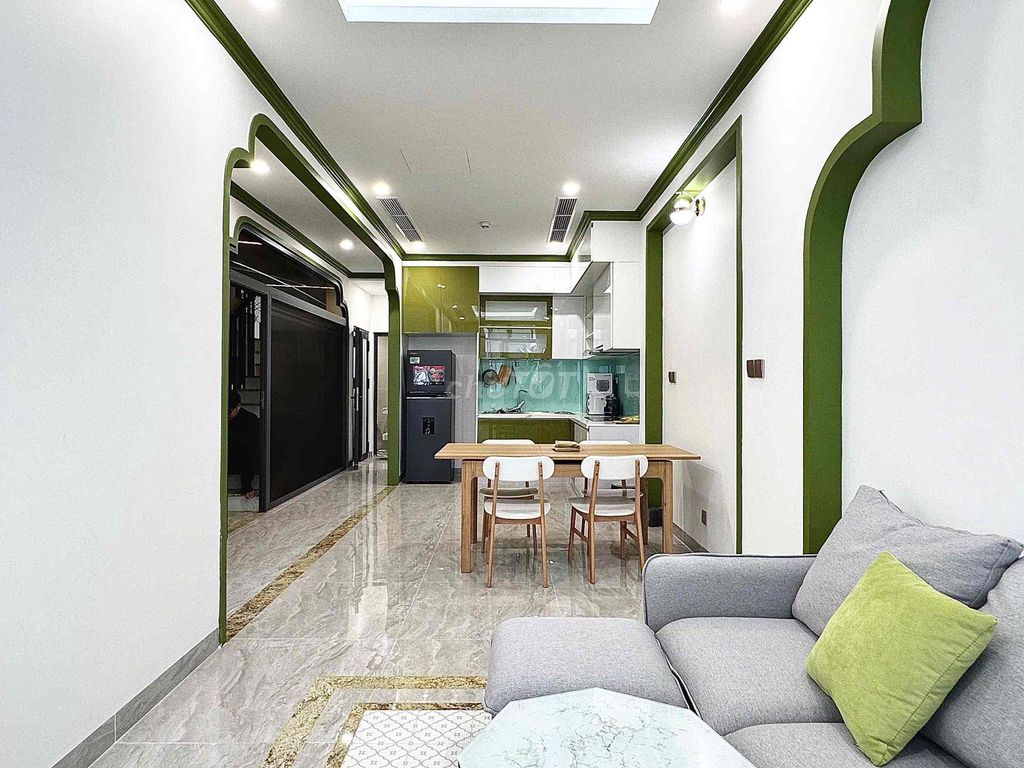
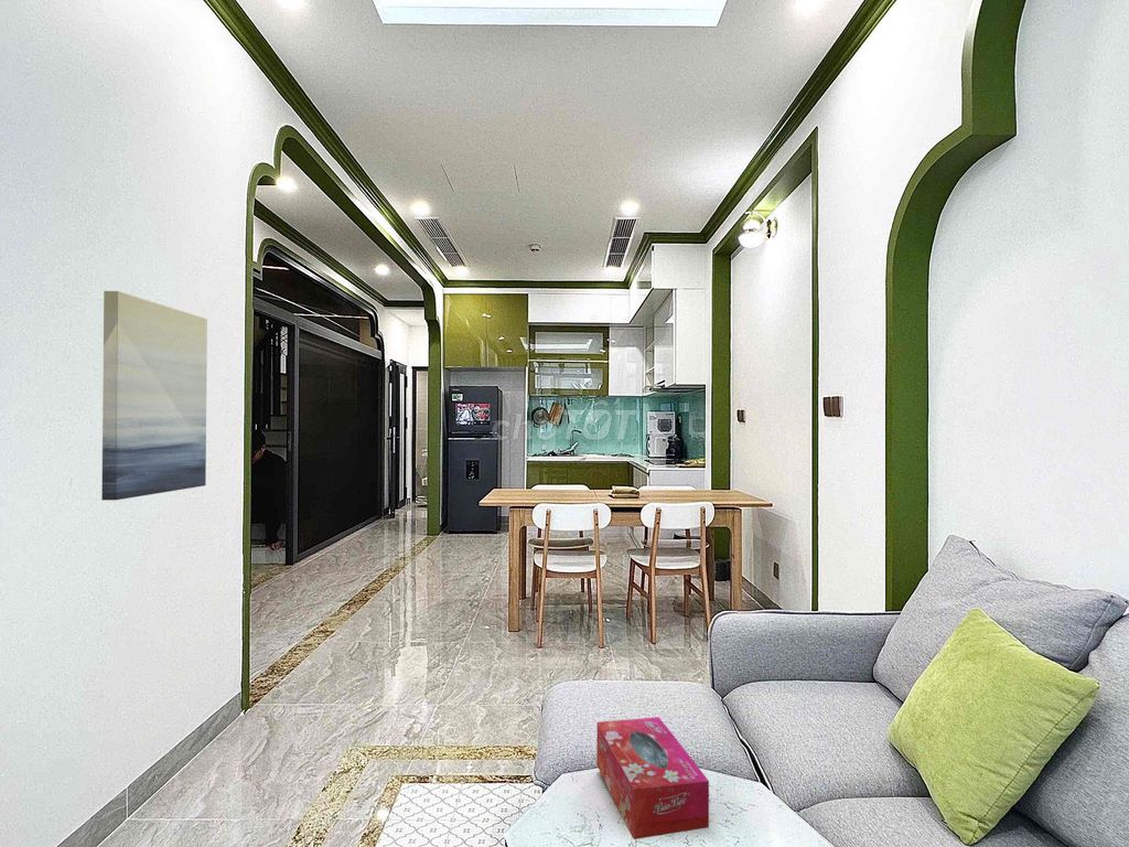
+ tissue box (647, 772)
+ wall art (160, 398)
